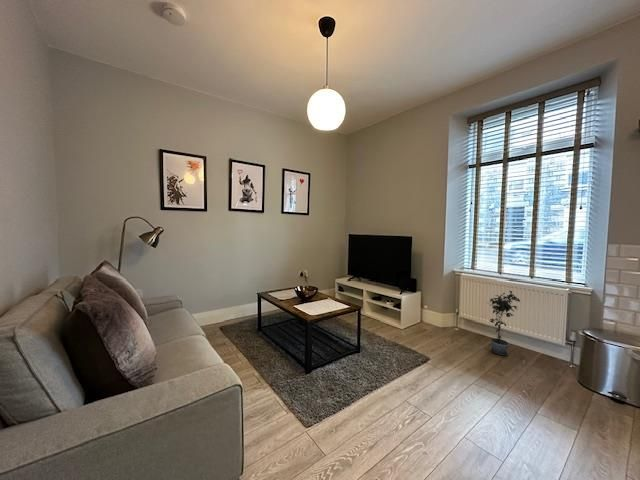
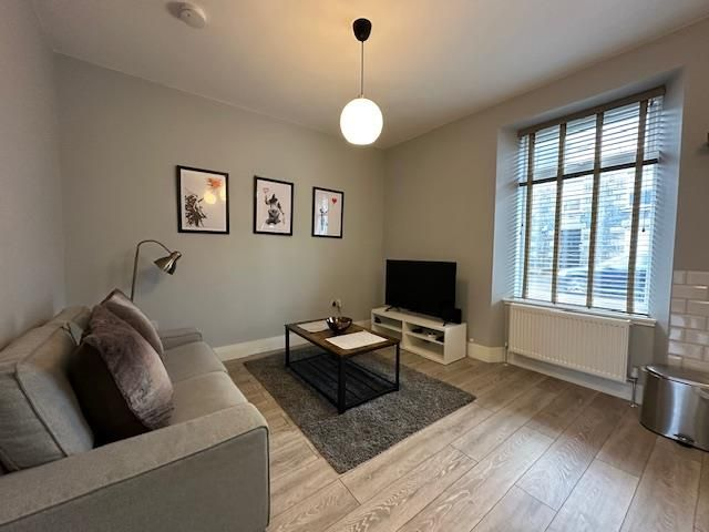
- potted plant (501, 322)
